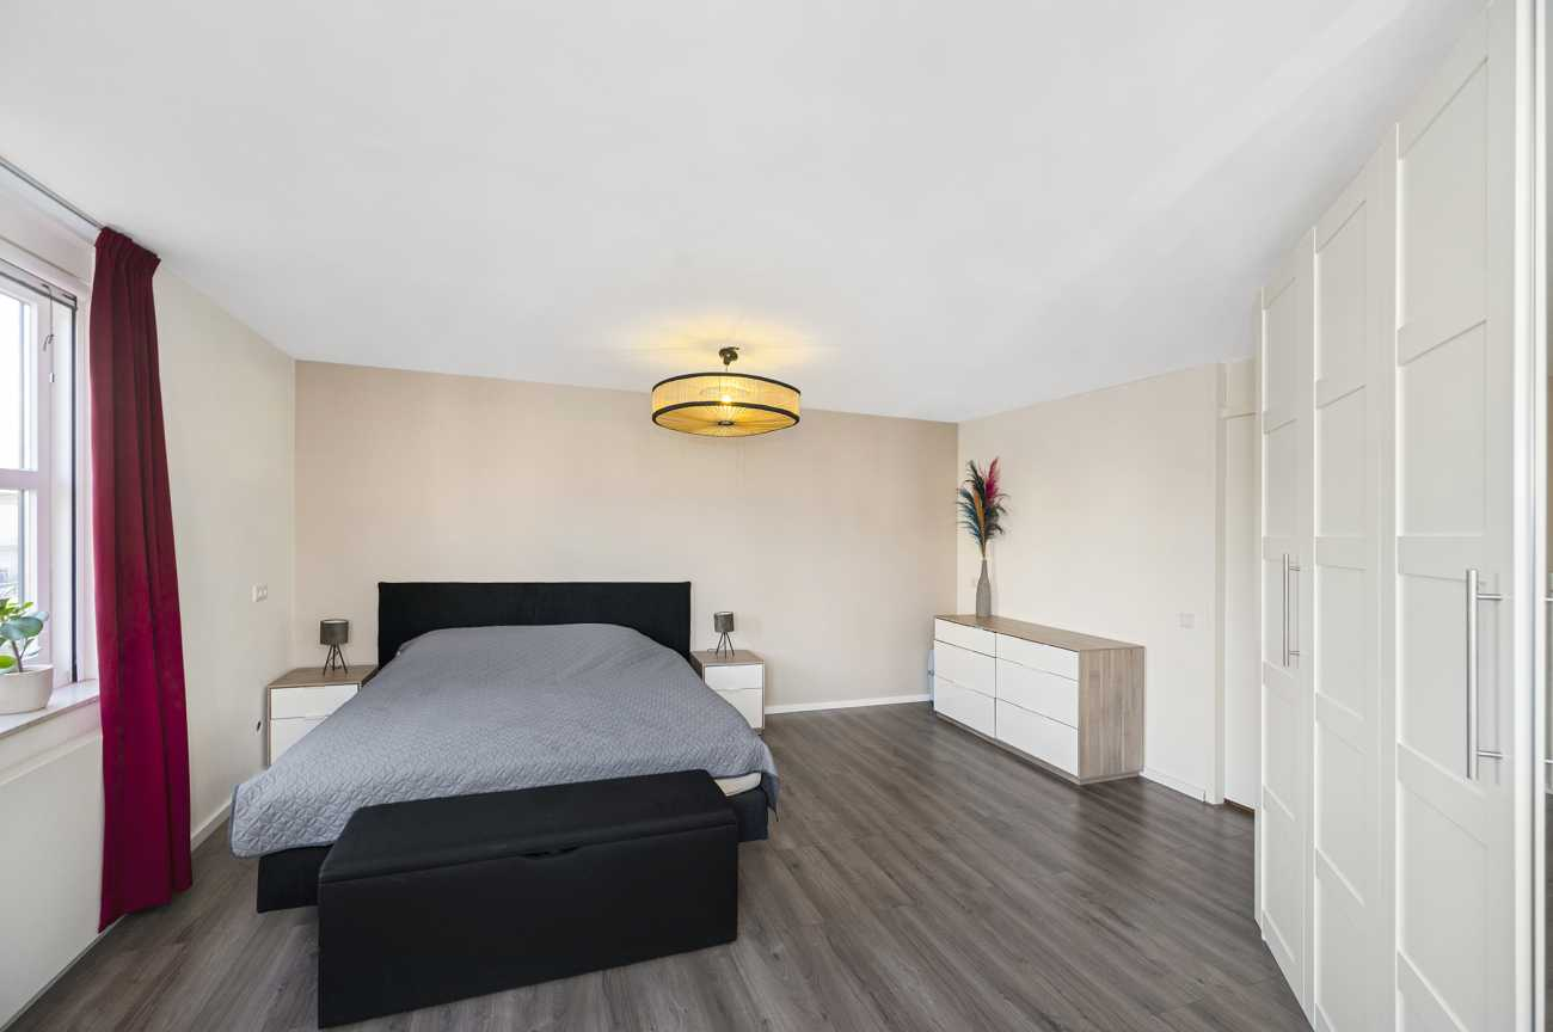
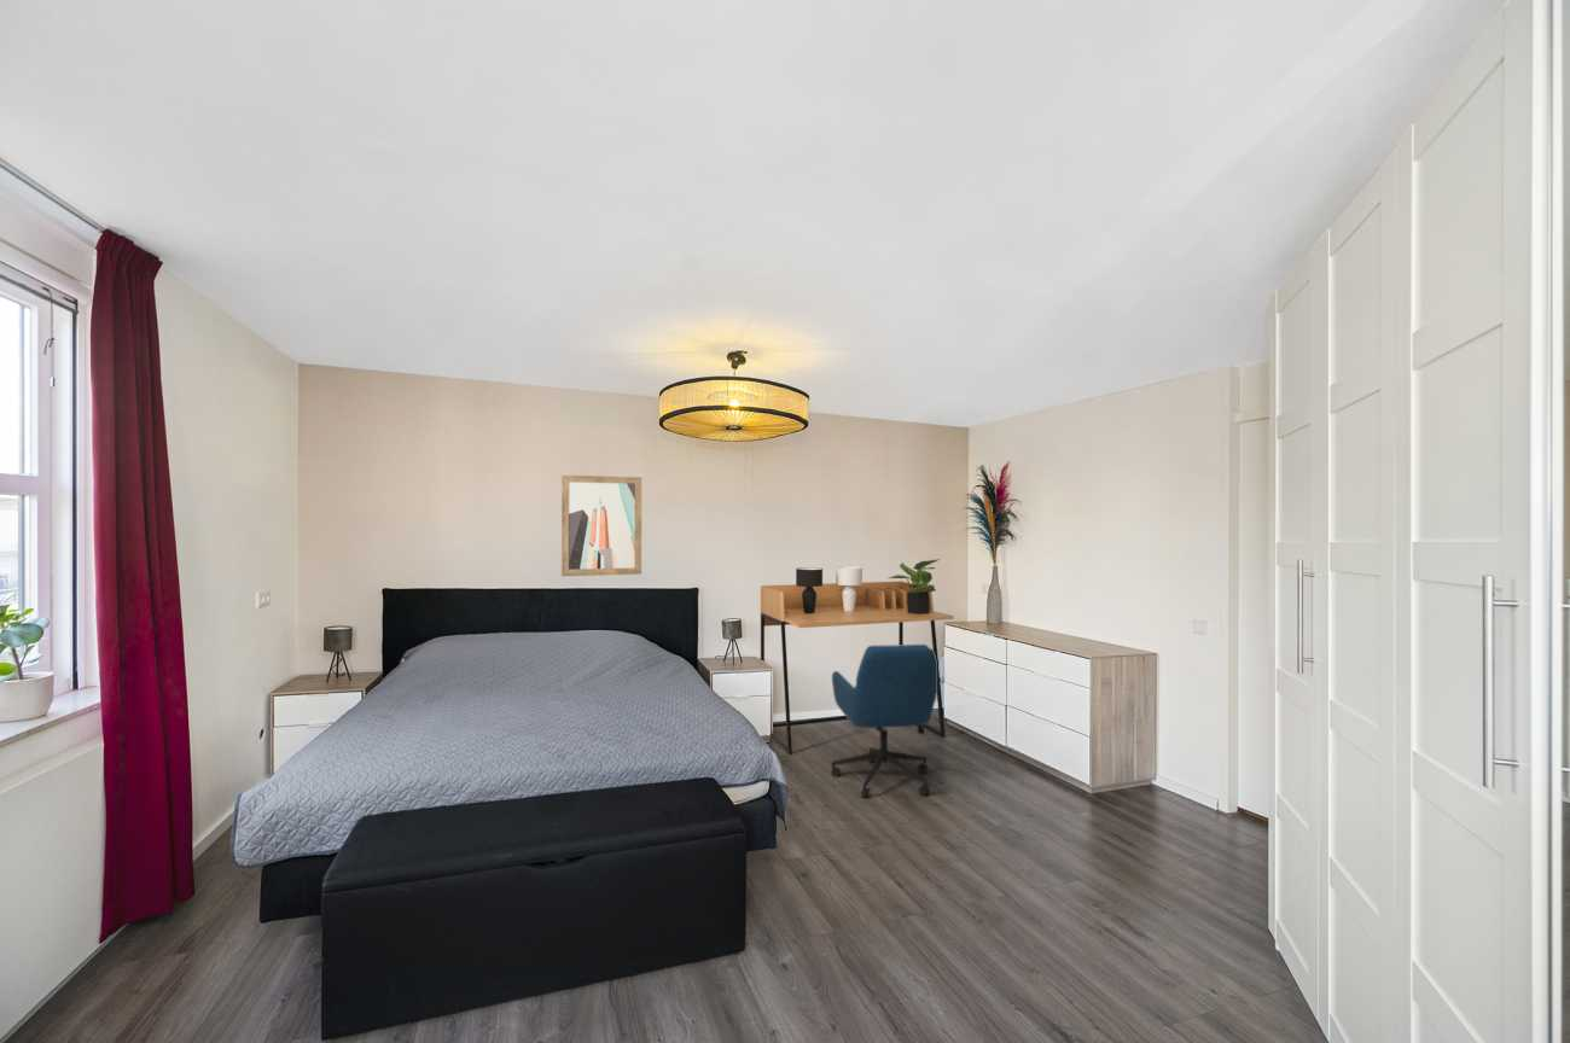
+ desk (854, 624)
+ table lamp (821, 584)
+ potted plant (917, 584)
+ wall art (601, 525)
+ office chair (884, 709)
